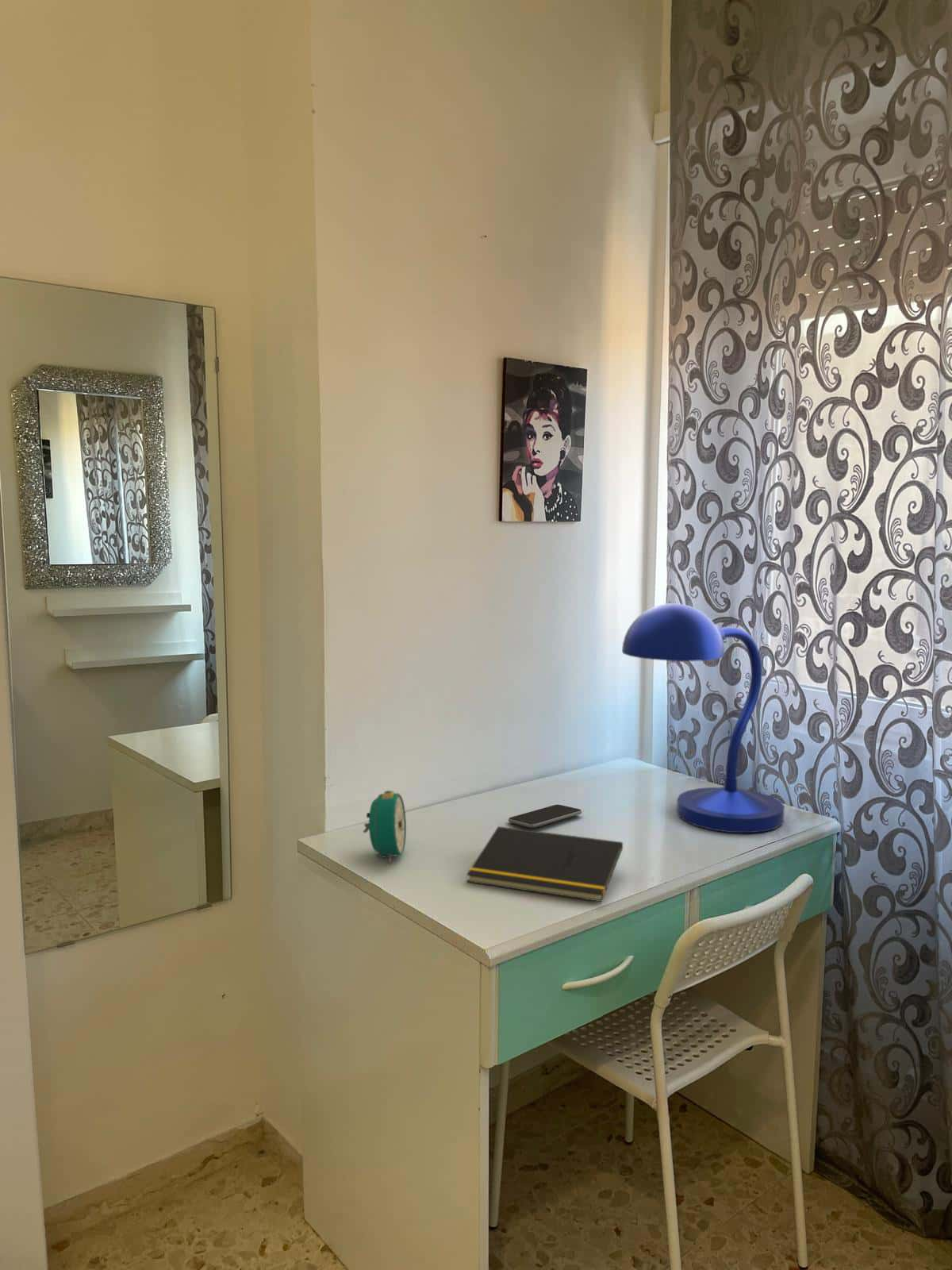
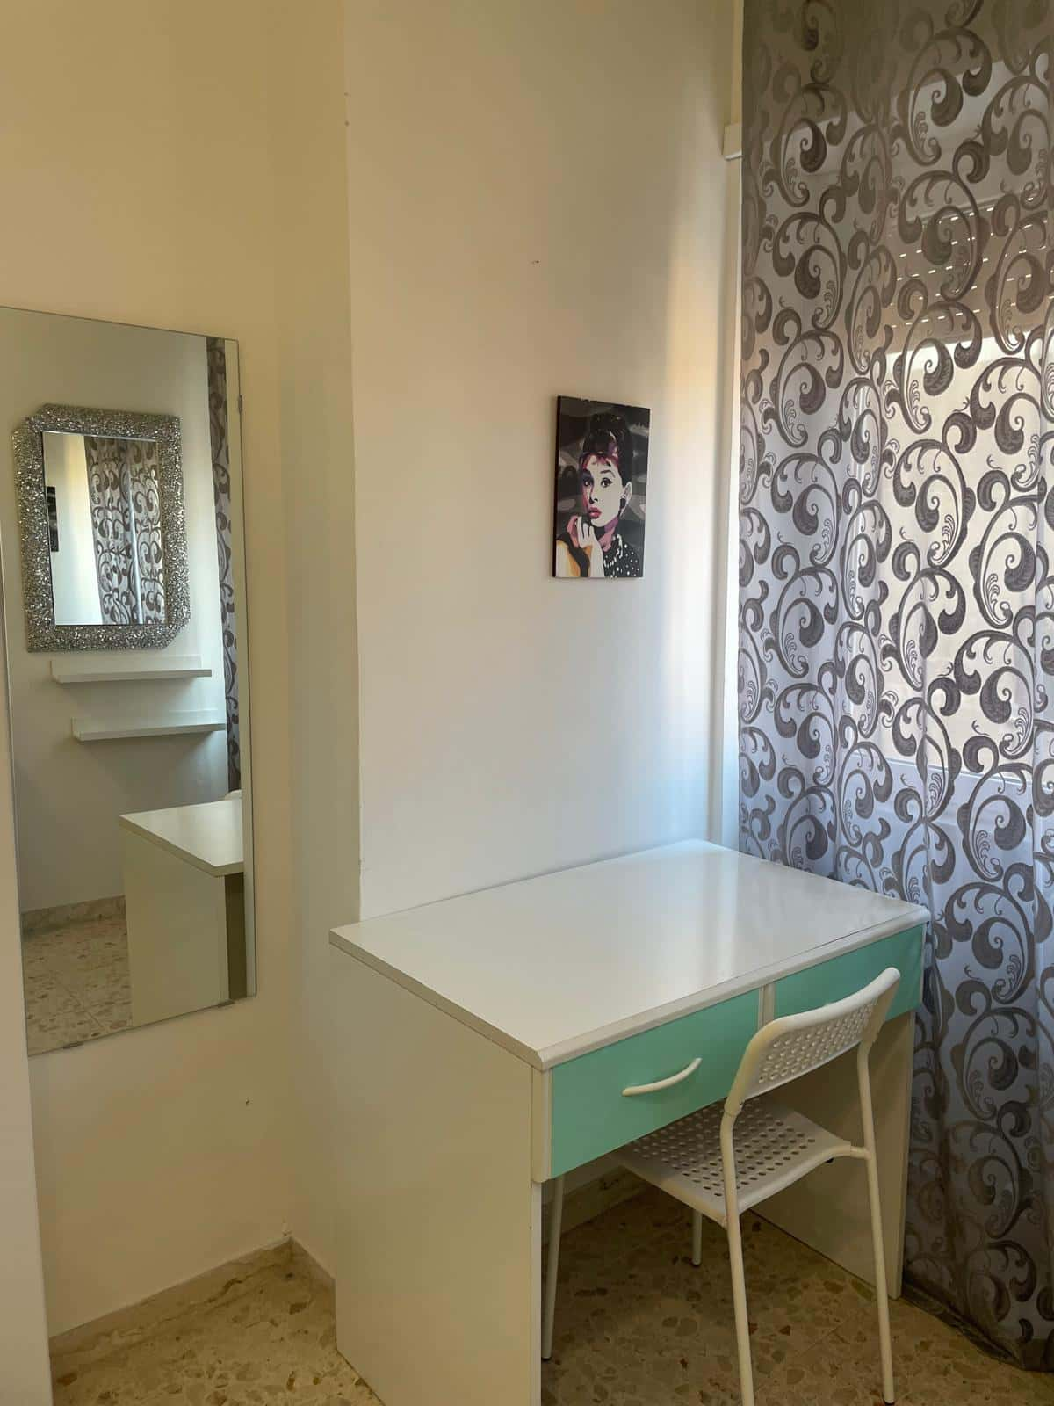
- desk lamp (734, 727)
- alarm clock (385, 823)
- notepad (546, 861)
- smartphone (545, 815)
